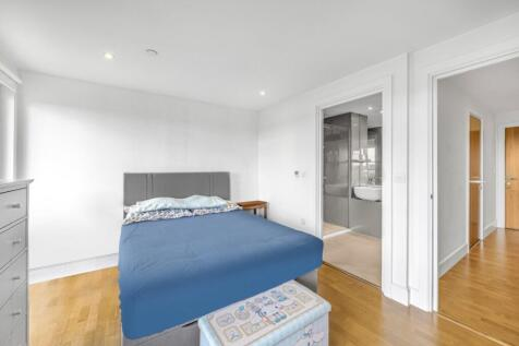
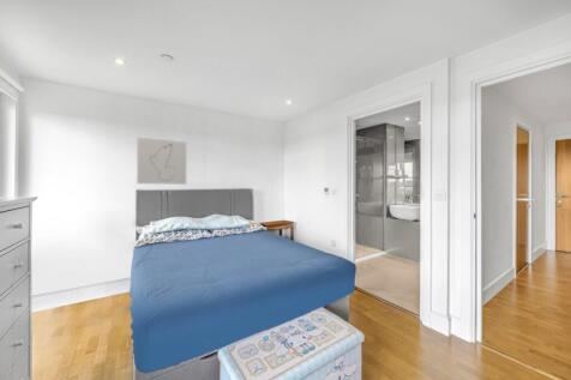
+ wall art (162, 162)
